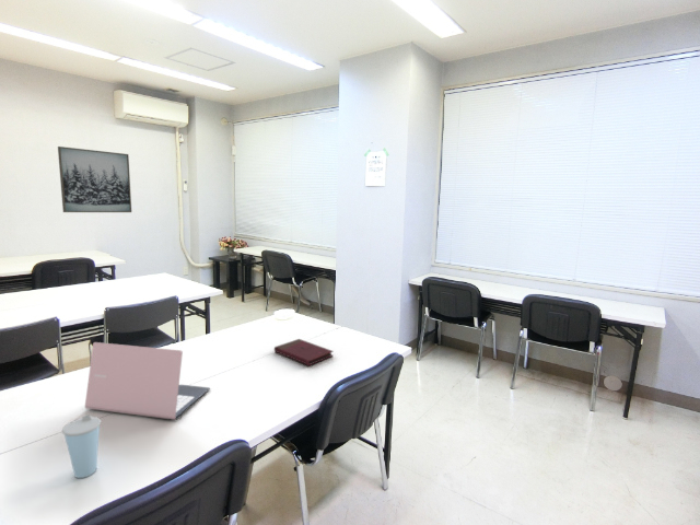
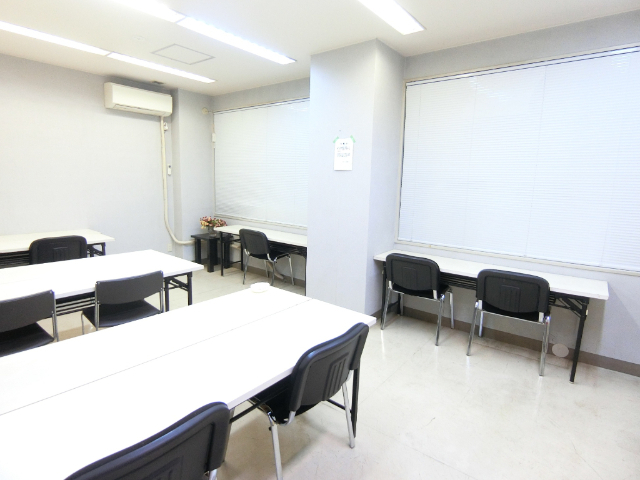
- laptop (150, 370)
- cup (83, 446)
- book (303, 351)
- wall art (96, 182)
